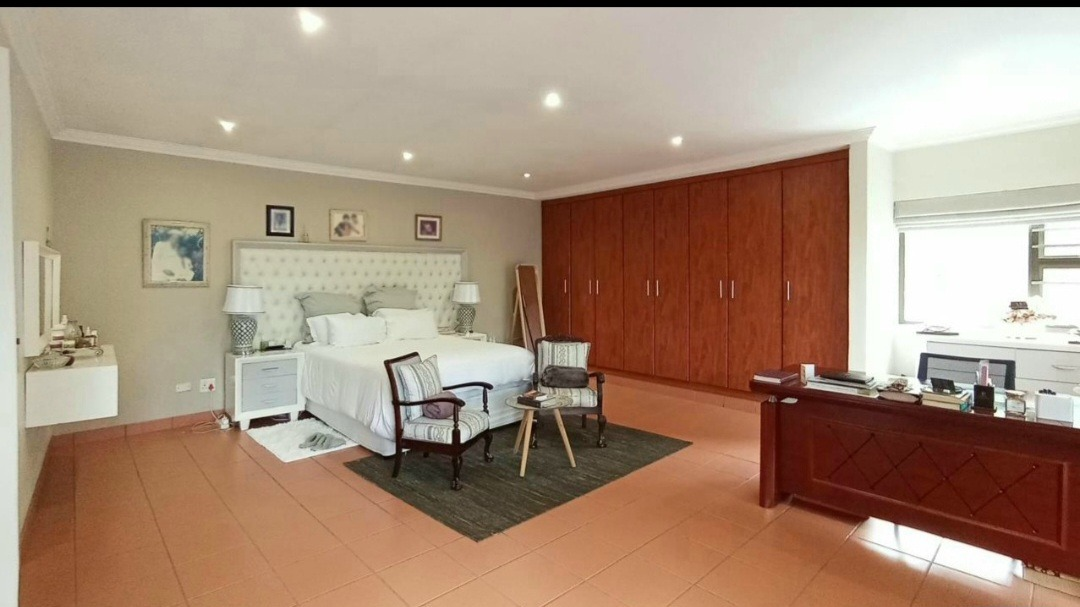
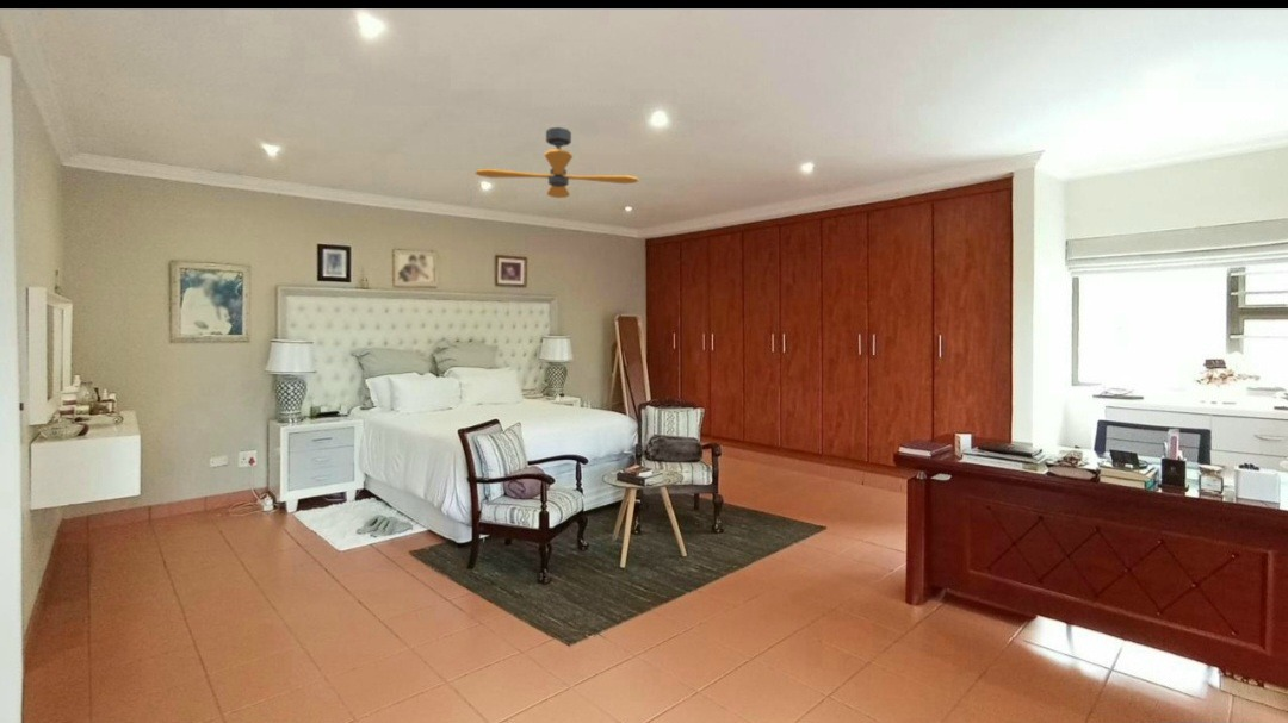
+ ceiling fan (558, 157)
